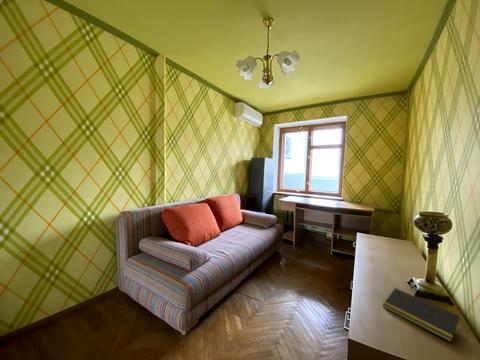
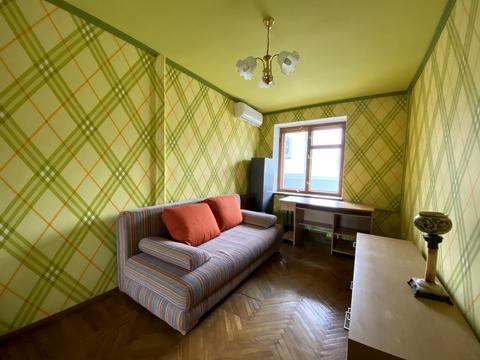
- notepad (418, 310)
